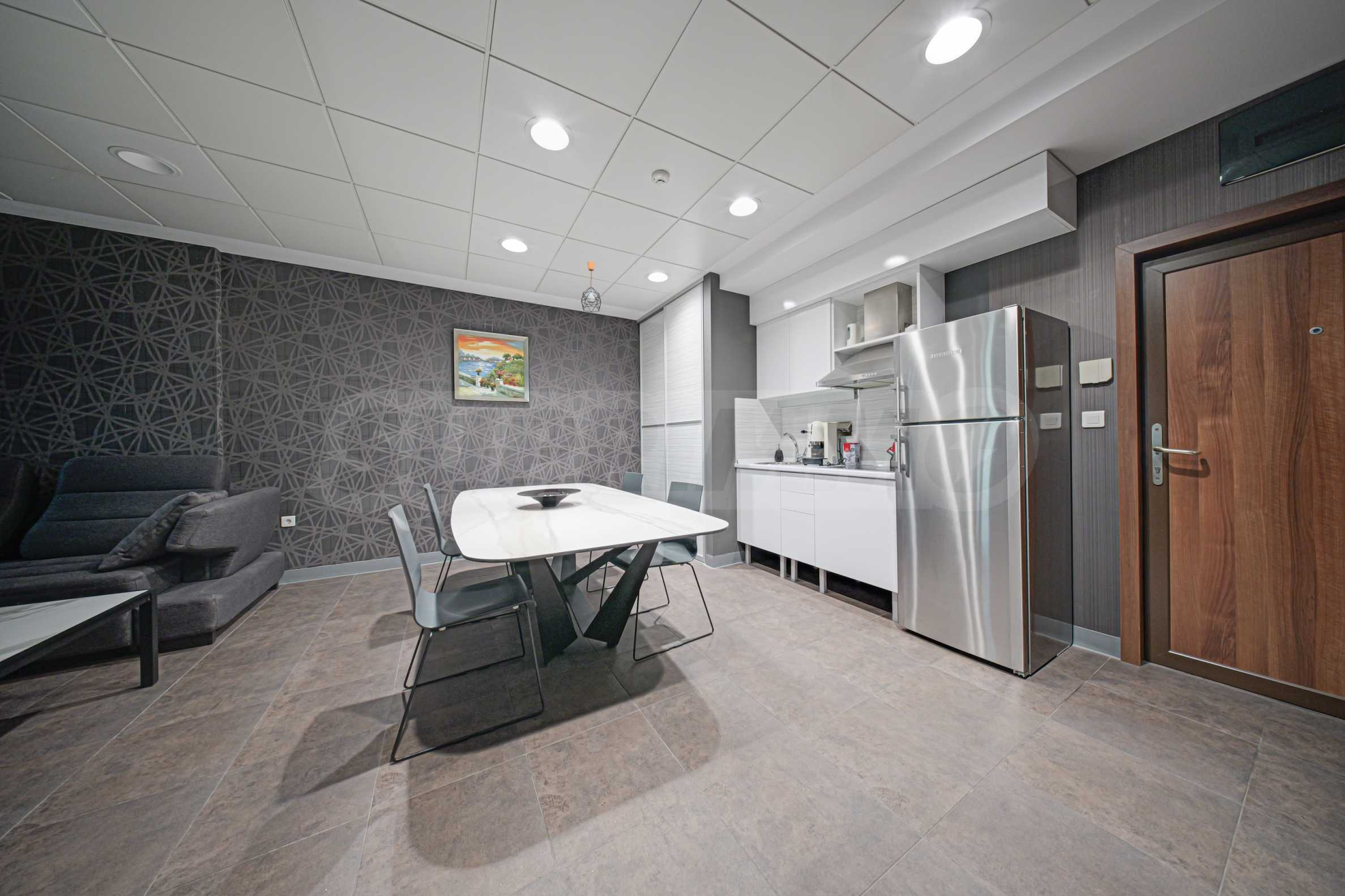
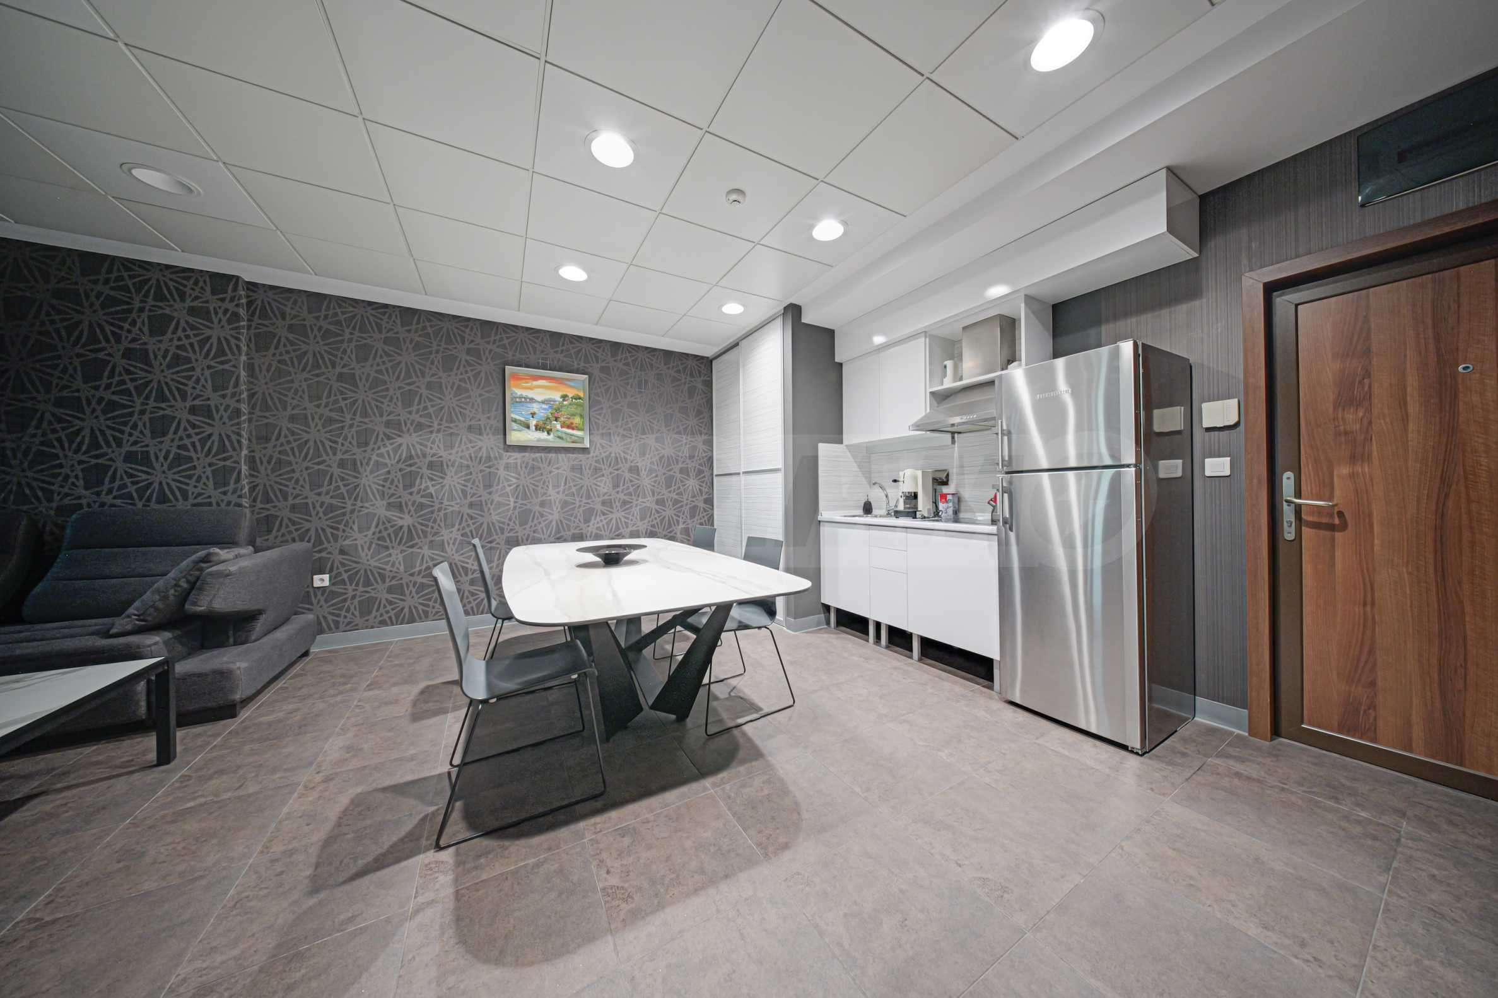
- pendant light (591, 286)
